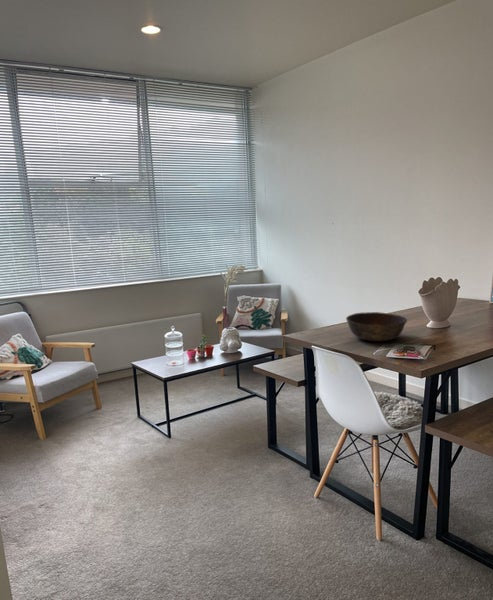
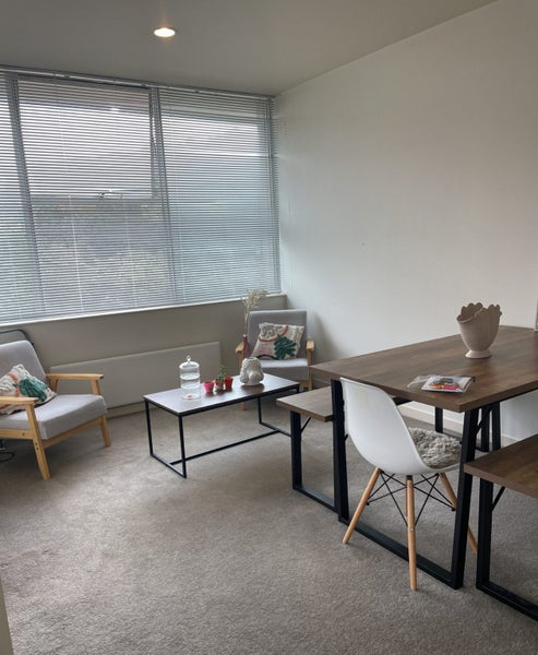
- bowl (375, 327)
